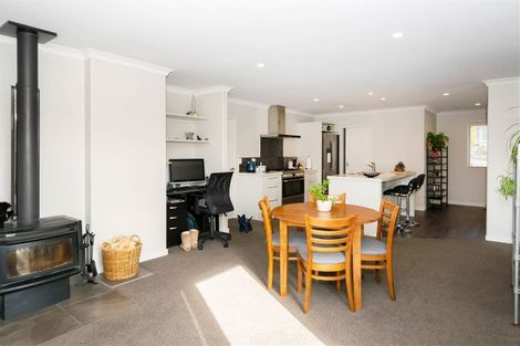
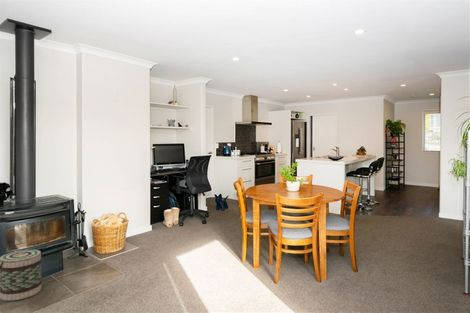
+ basket (20, 272)
